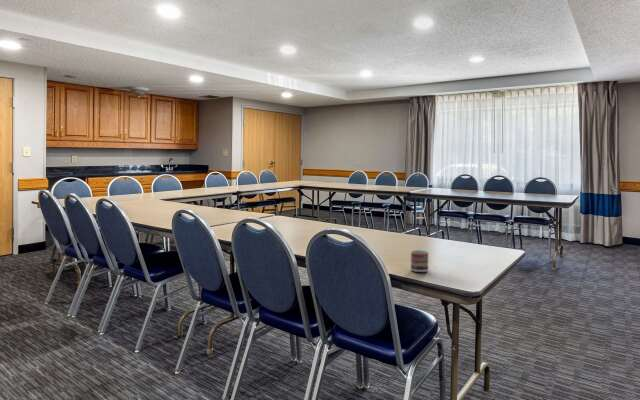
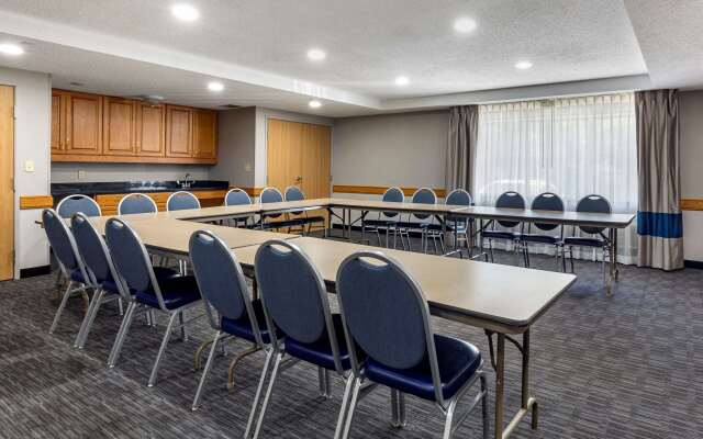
- cup (419, 260)
